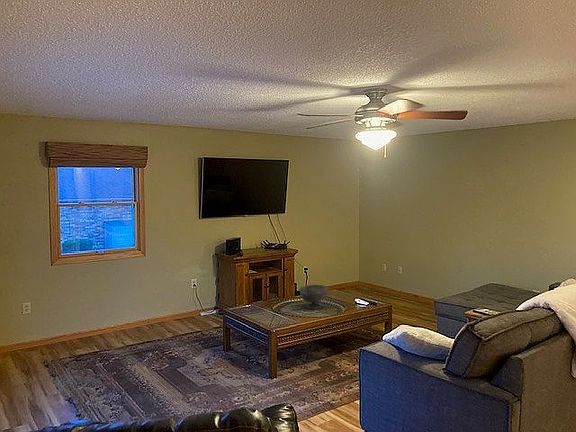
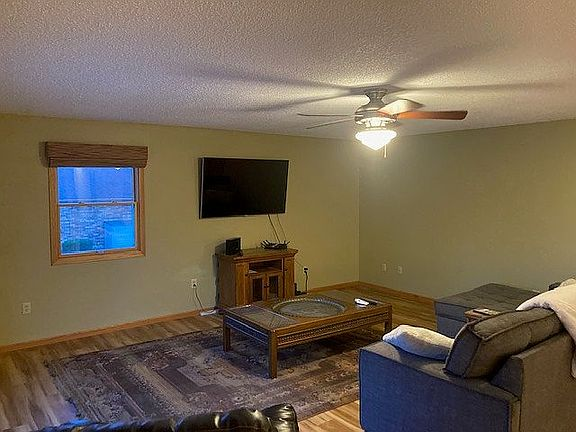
- decorative bowl (313, 297)
